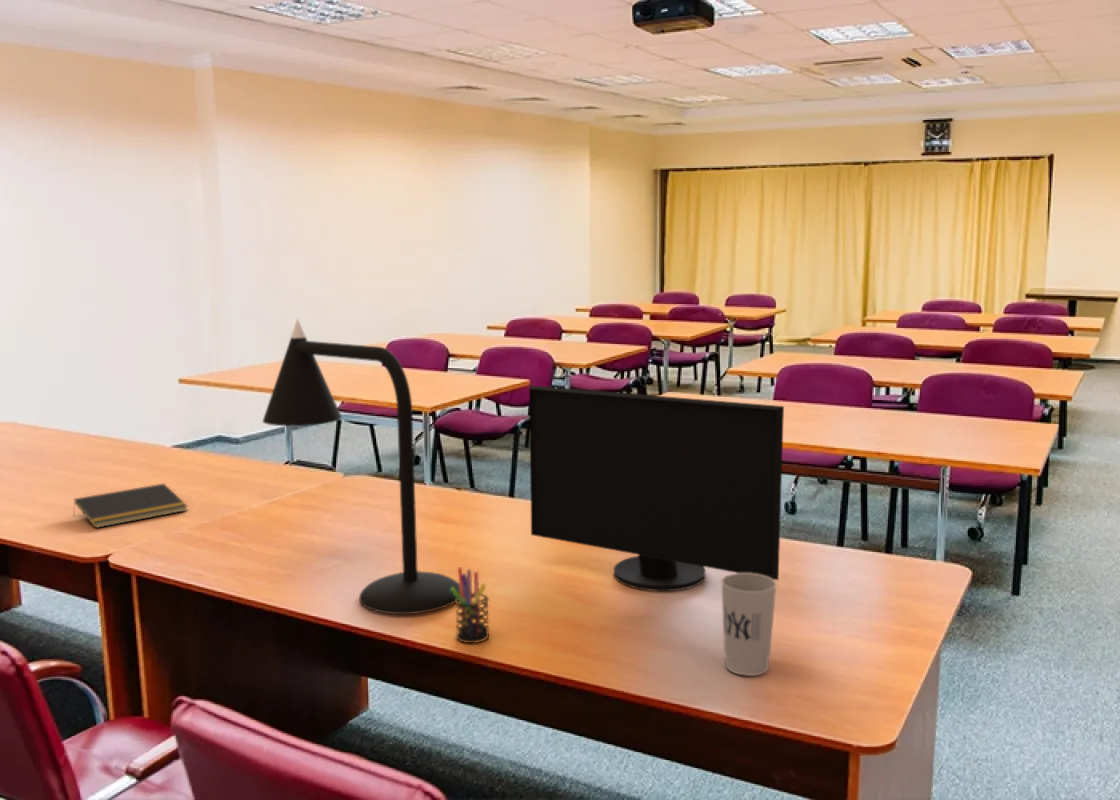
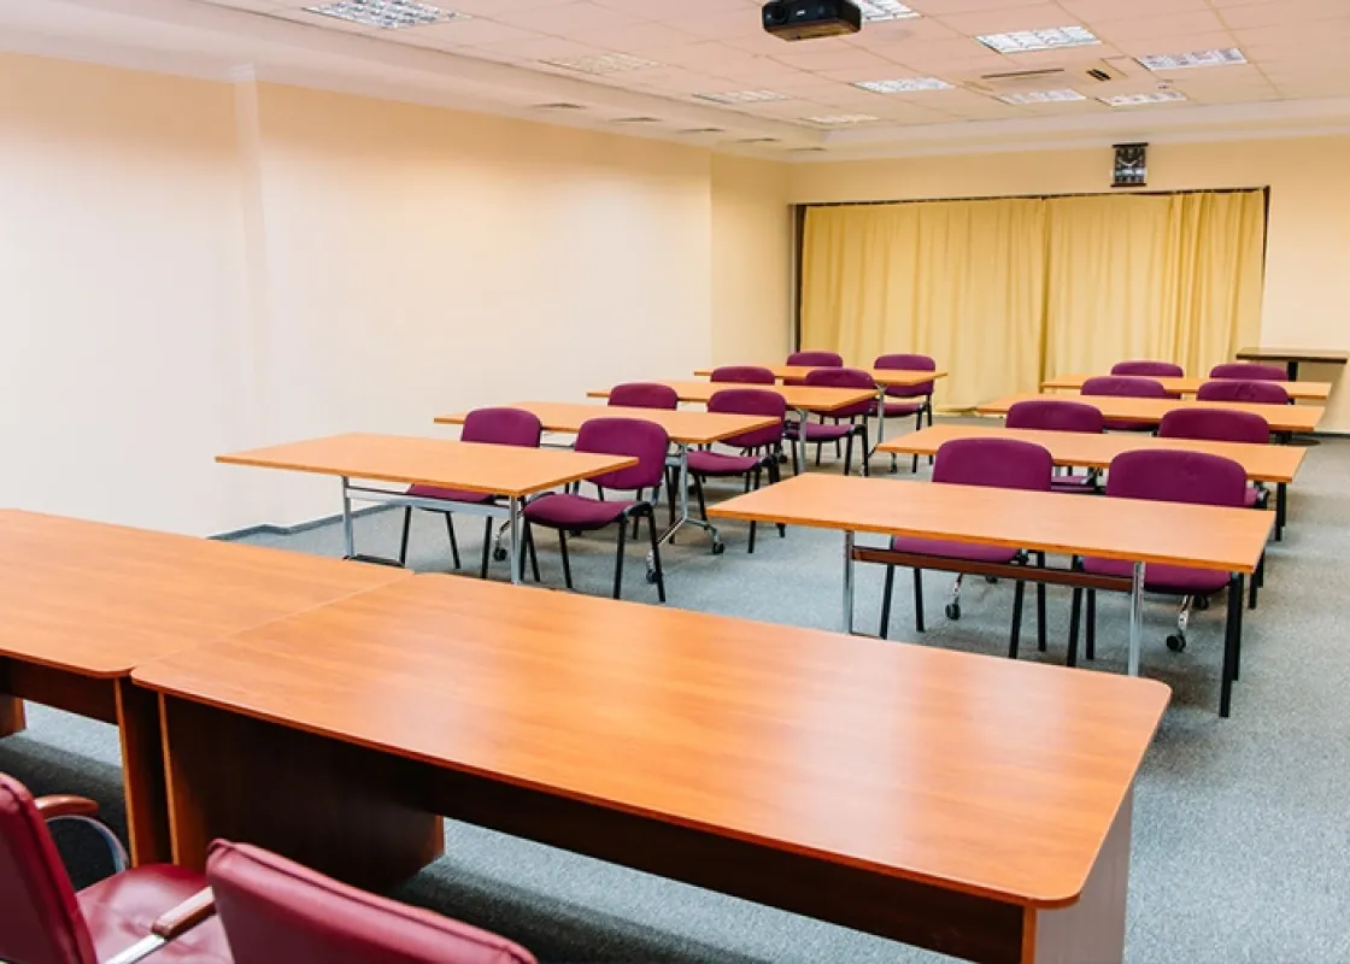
- pen holder (467, 604)
- notepad (131, 504)
- computer monitor (660, 484)
- cup (747, 624)
- desk lamp (339, 419)
